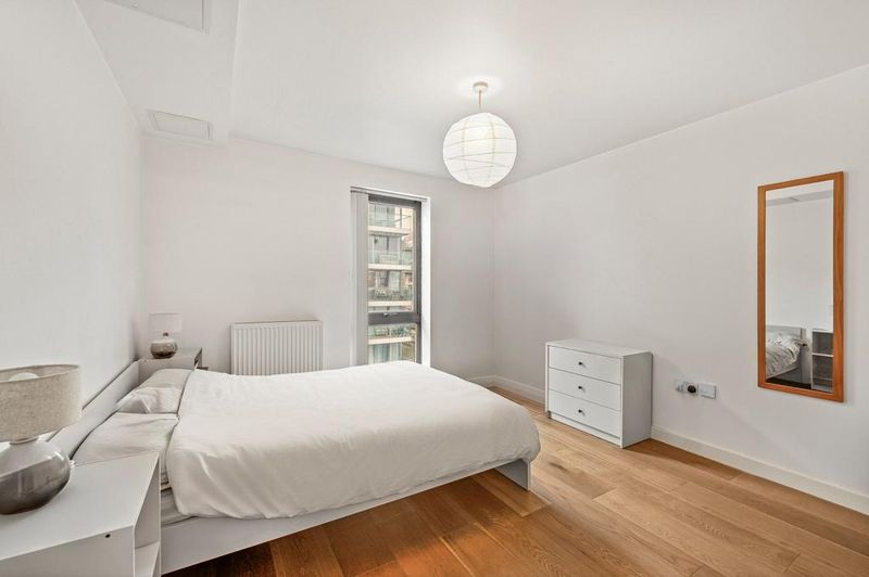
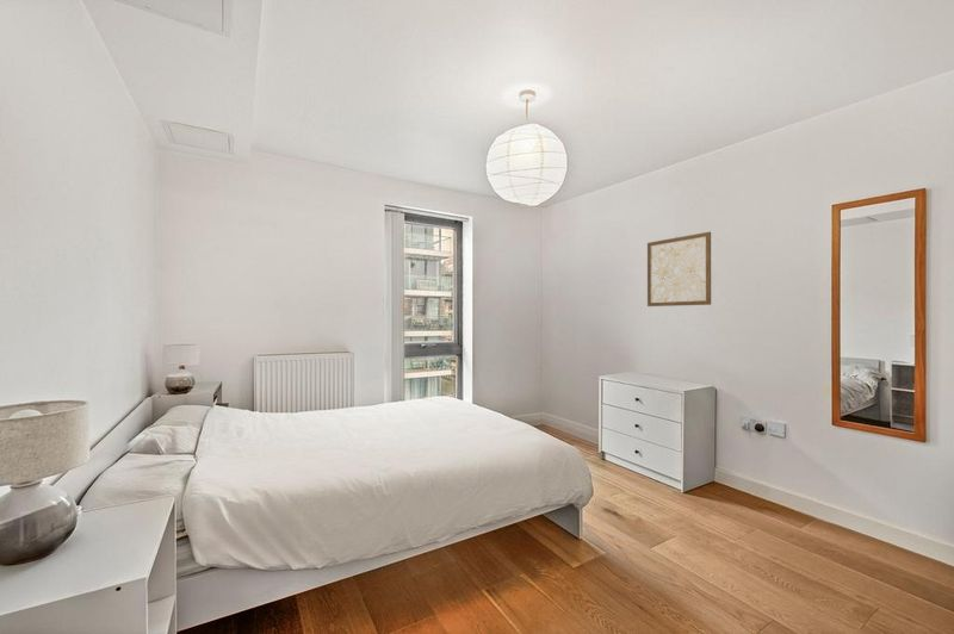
+ wall art (674, 272)
